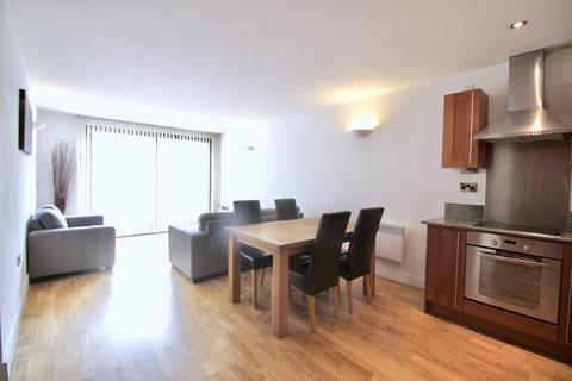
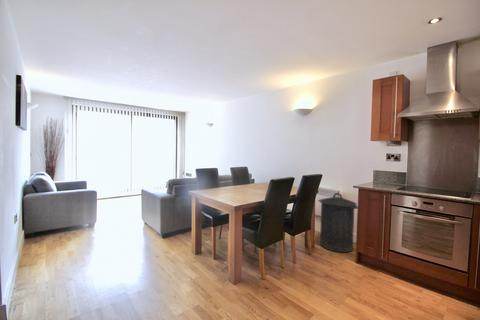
+ trash can (336, 219)
